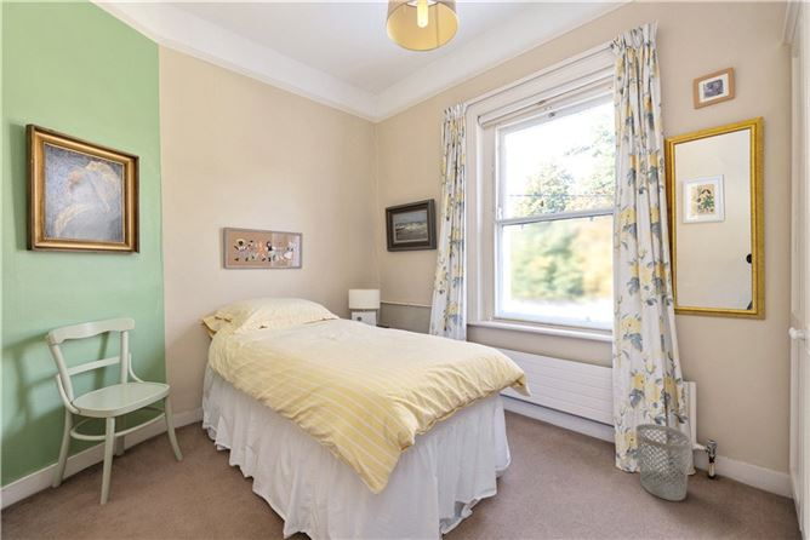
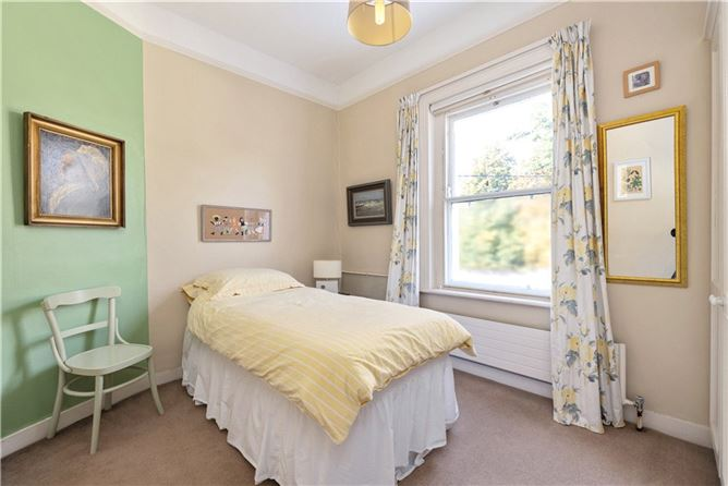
- wastebasket (662, 461)
